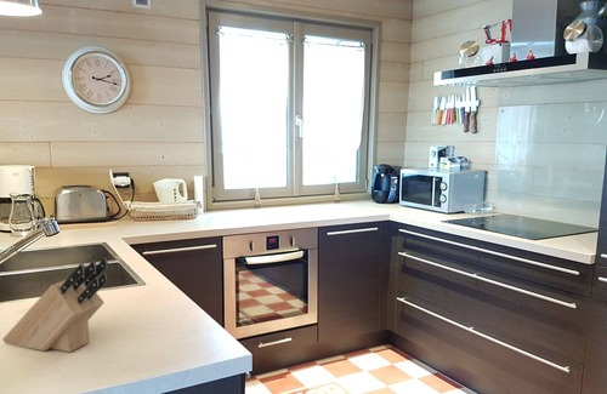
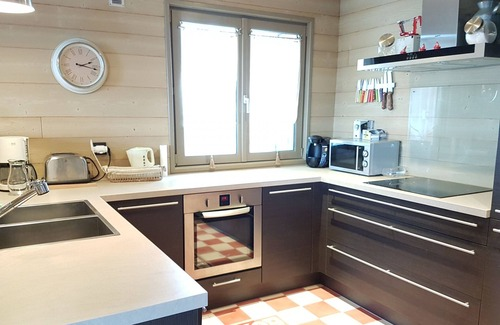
- knife block (58, 299)
